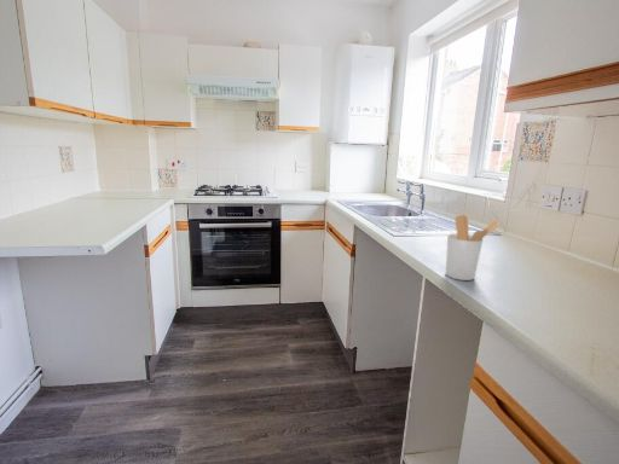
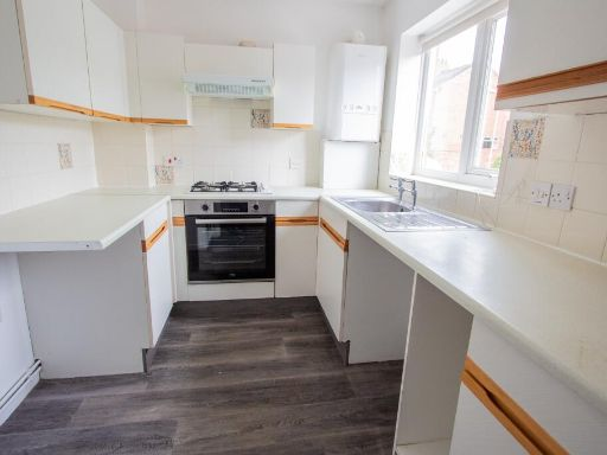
- utensil holder (472, 248)
